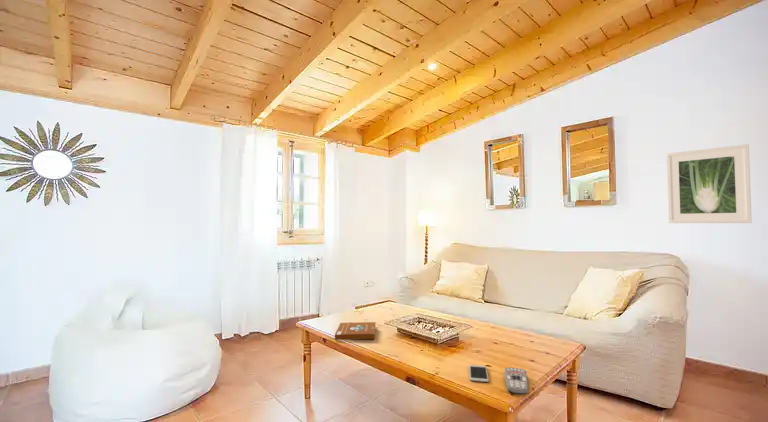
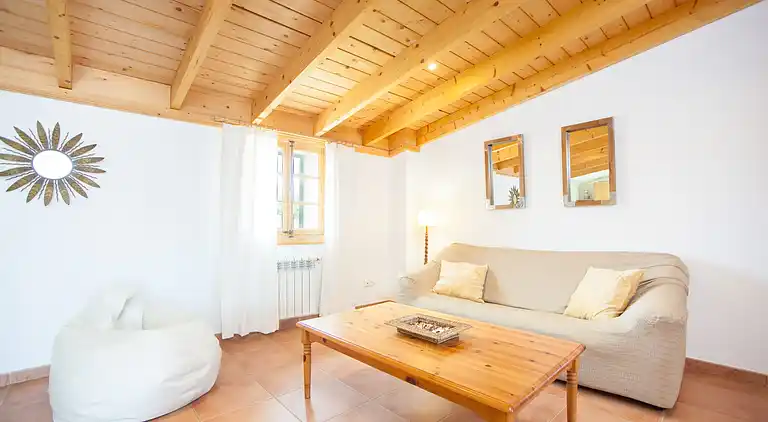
- smartphone (478, 373)
- remote control (516, 380)
- book (356, 330)
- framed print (706, 186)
